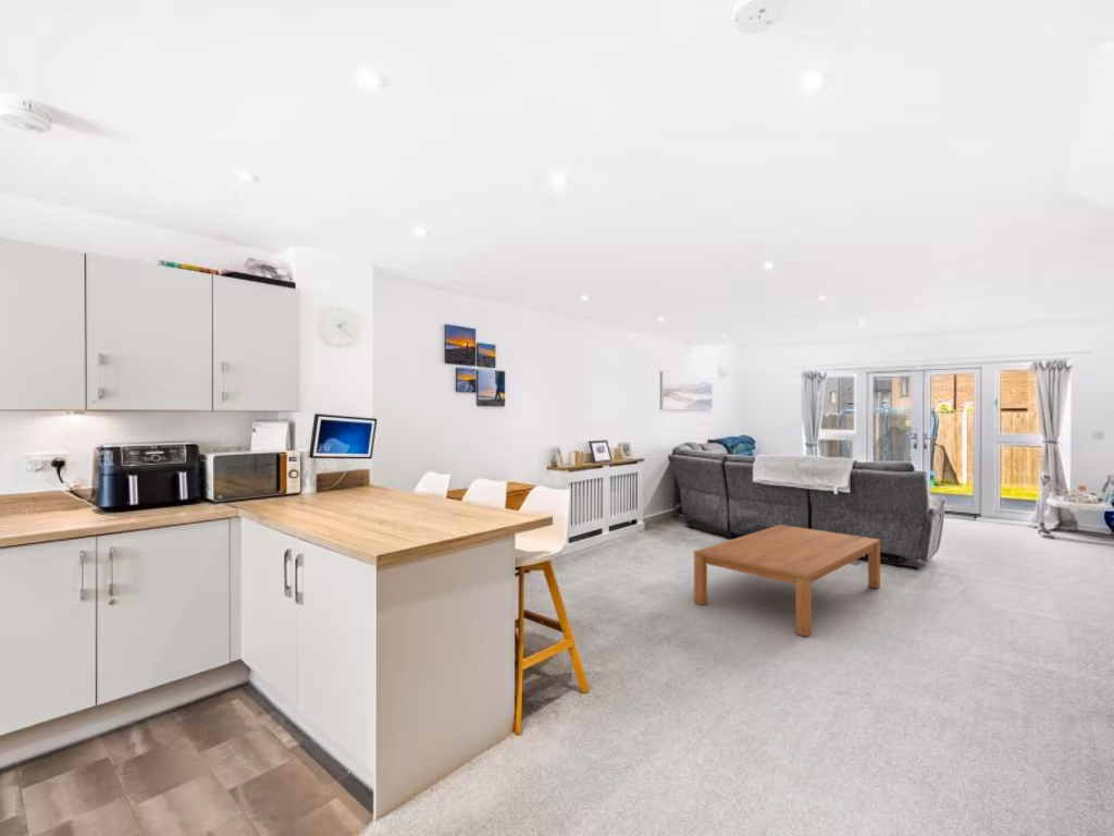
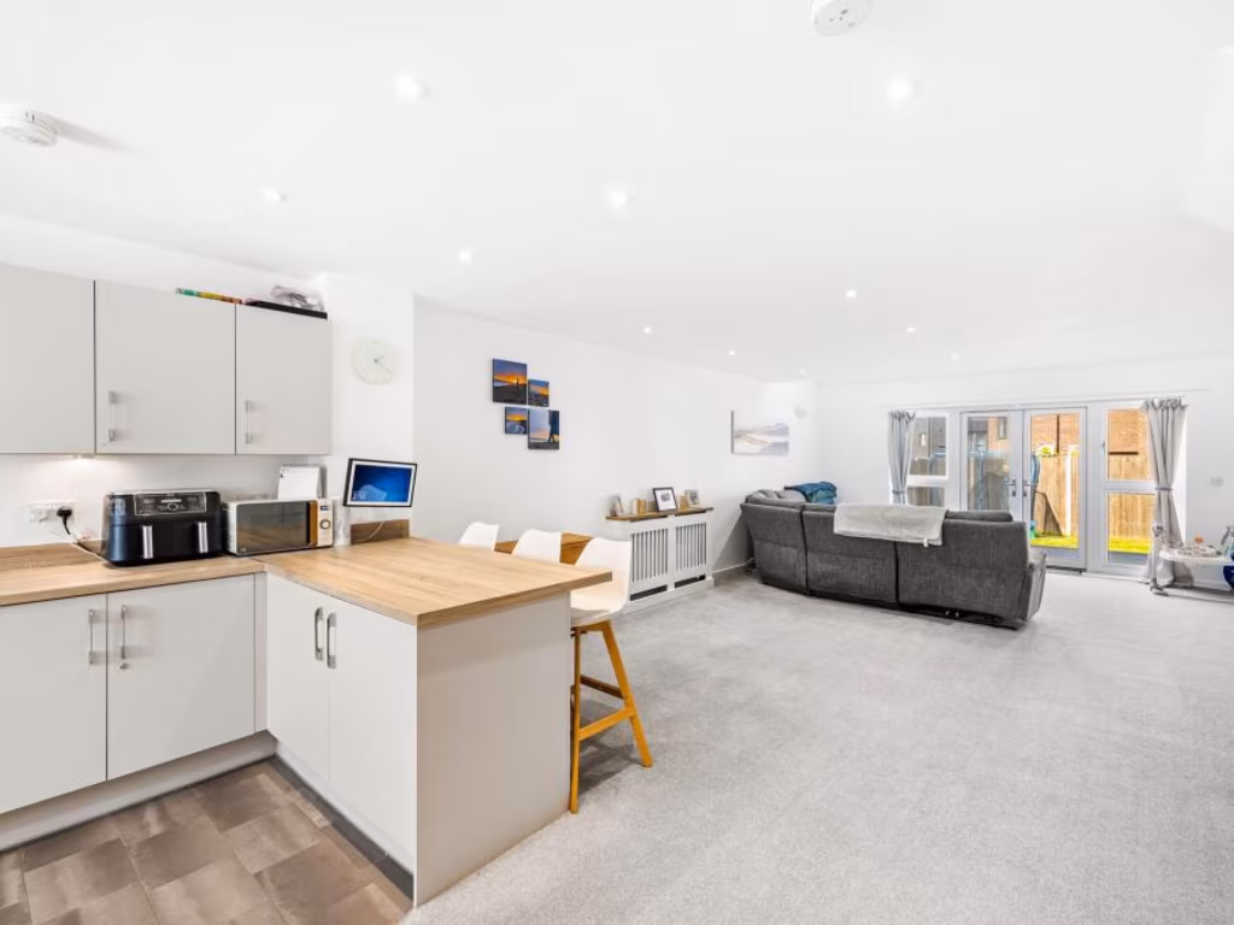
- coffee table (791, 569)
